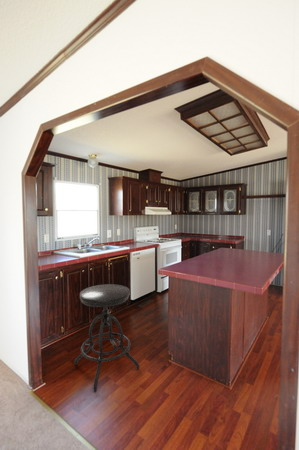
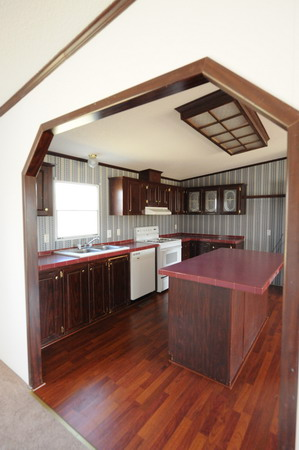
- stool (105, 326)
